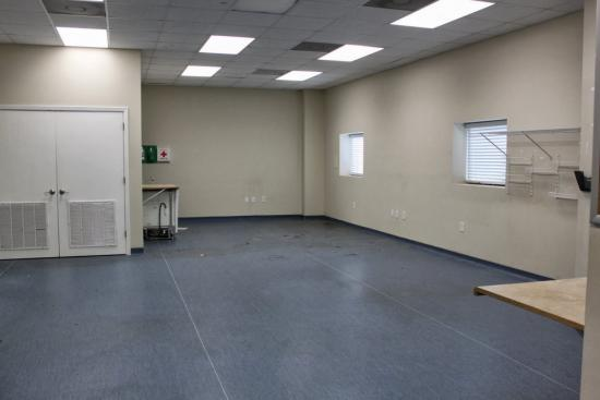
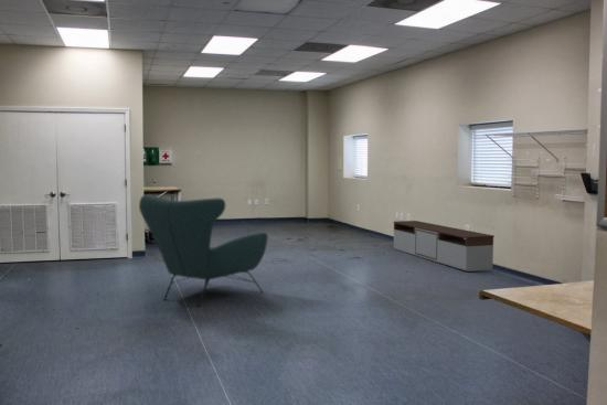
+ media console (437, 243)
+ chair (203, 245)
